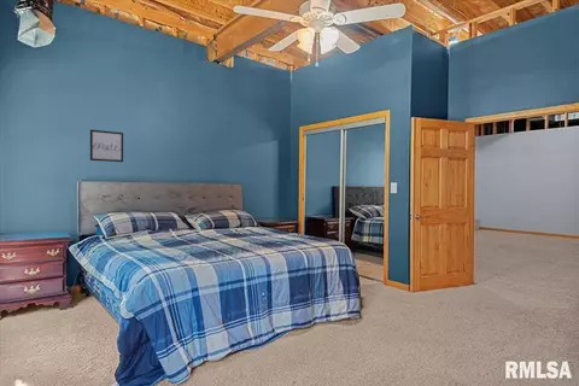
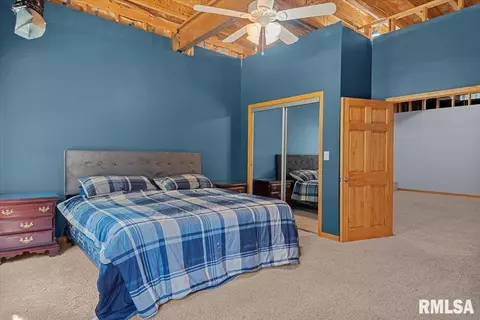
- wall art (106, 146)
